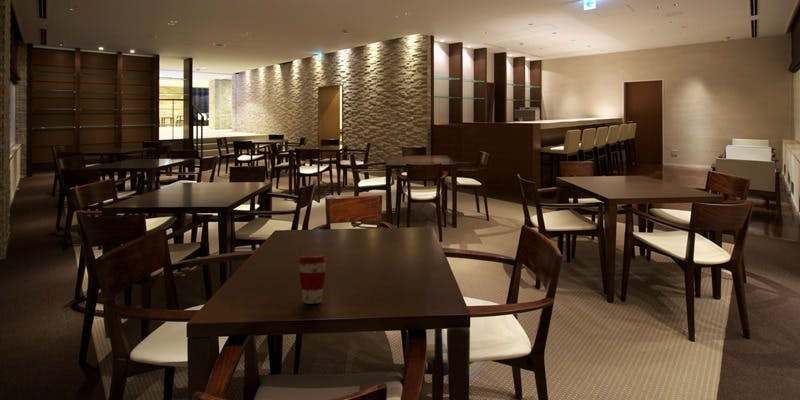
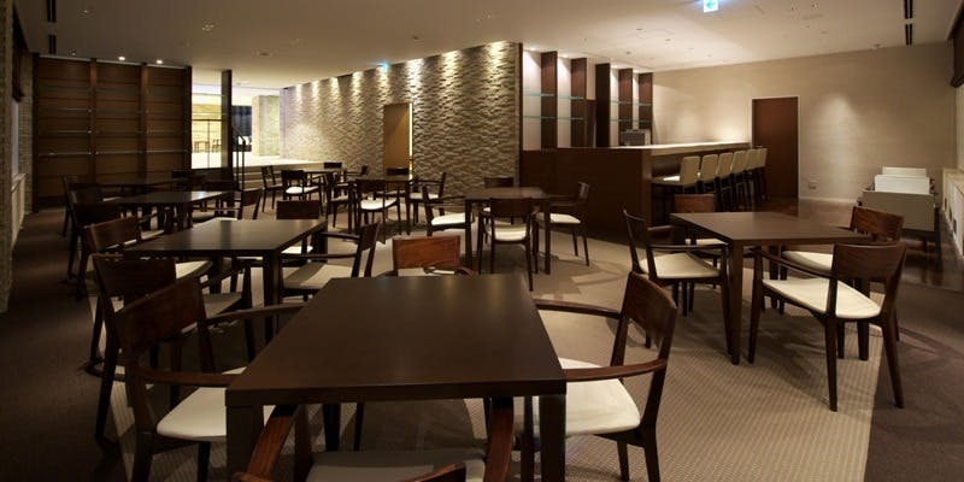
- coffee cup (312, 278)
